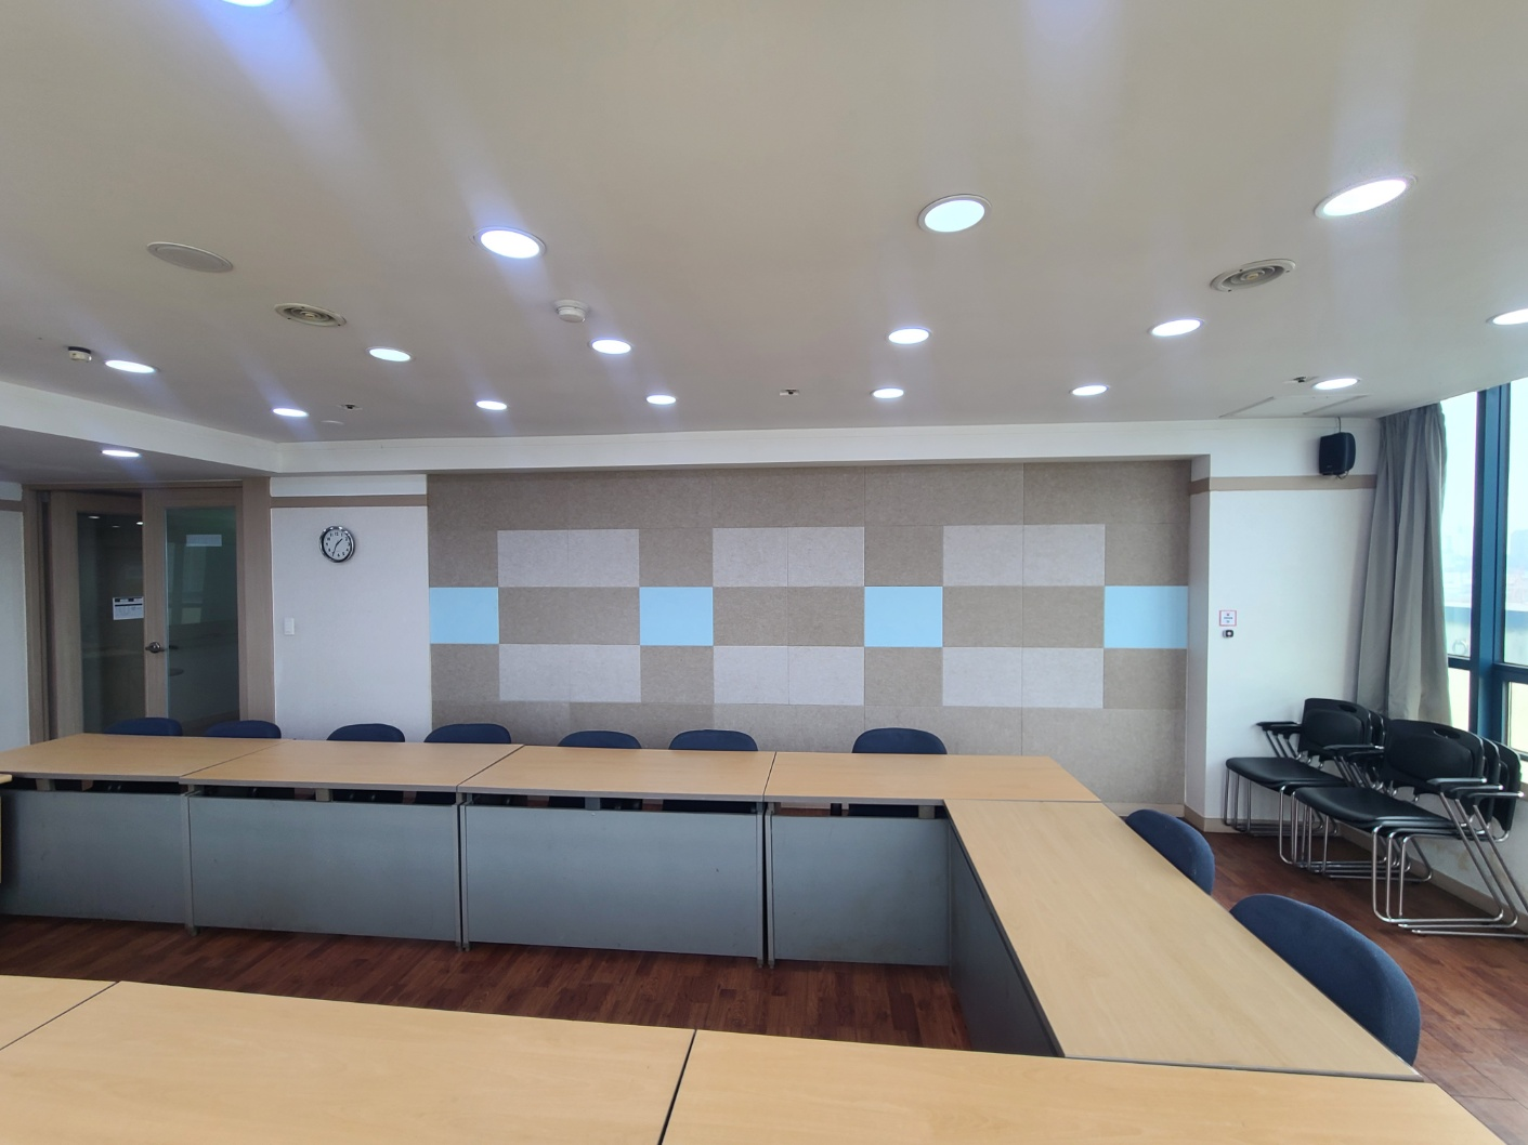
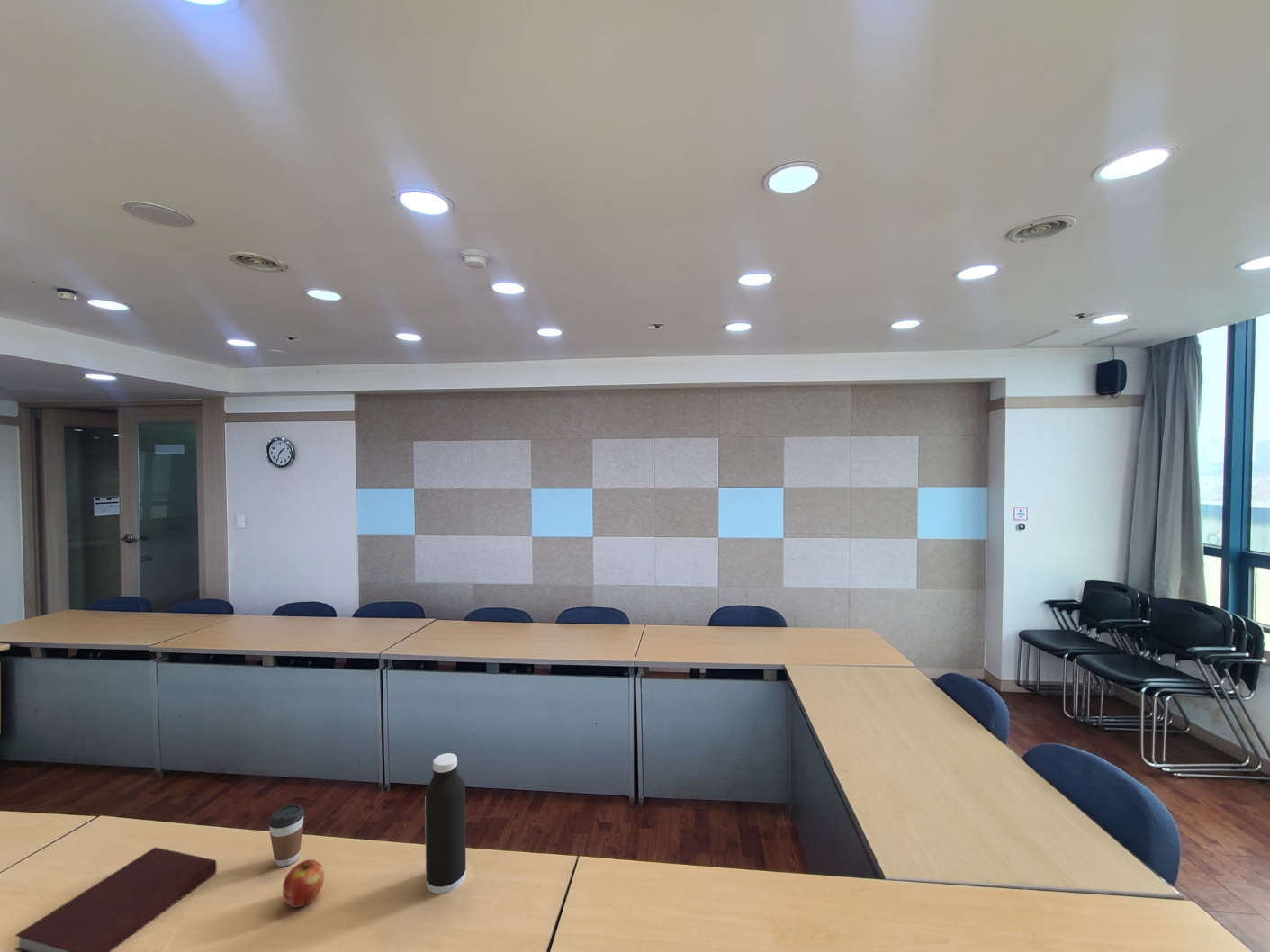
+ water bottle (445, 819)
+ apple (303, 881)
+ notebook (124, 901)
+ coffee cup (287, 835)
